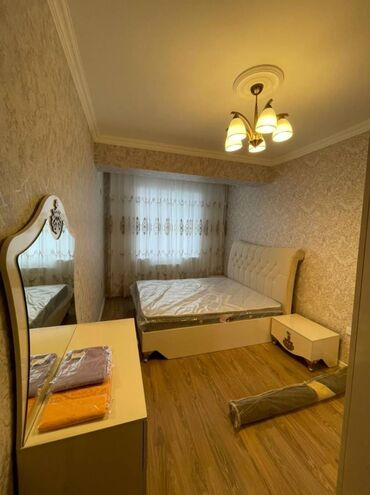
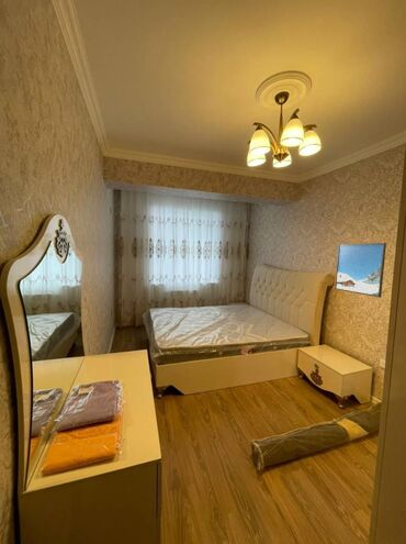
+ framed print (358, 268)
